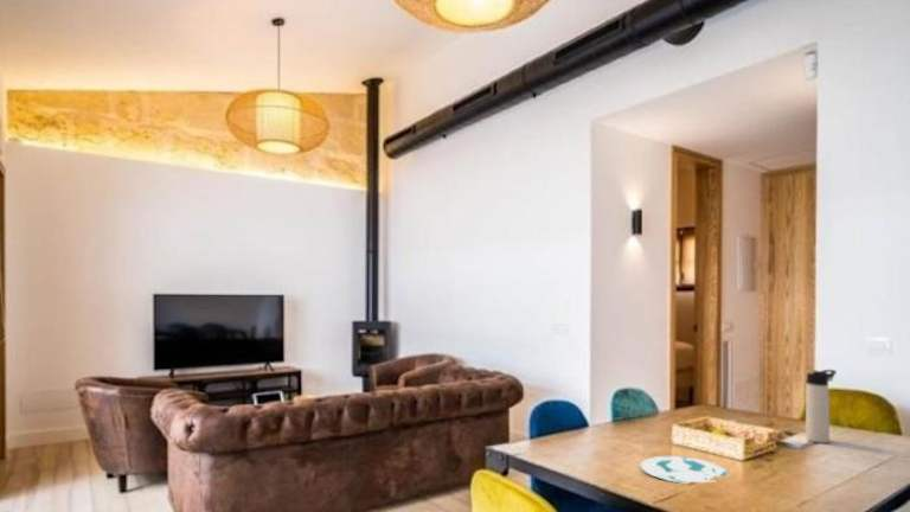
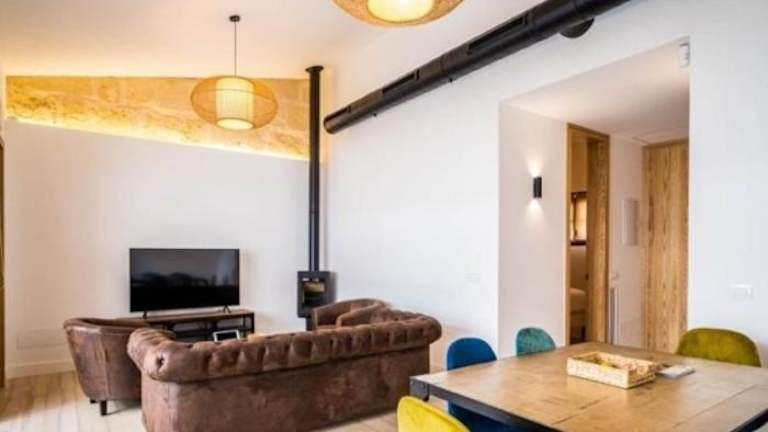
- thermos bottle (821, 404)
- plate (684, 466)
